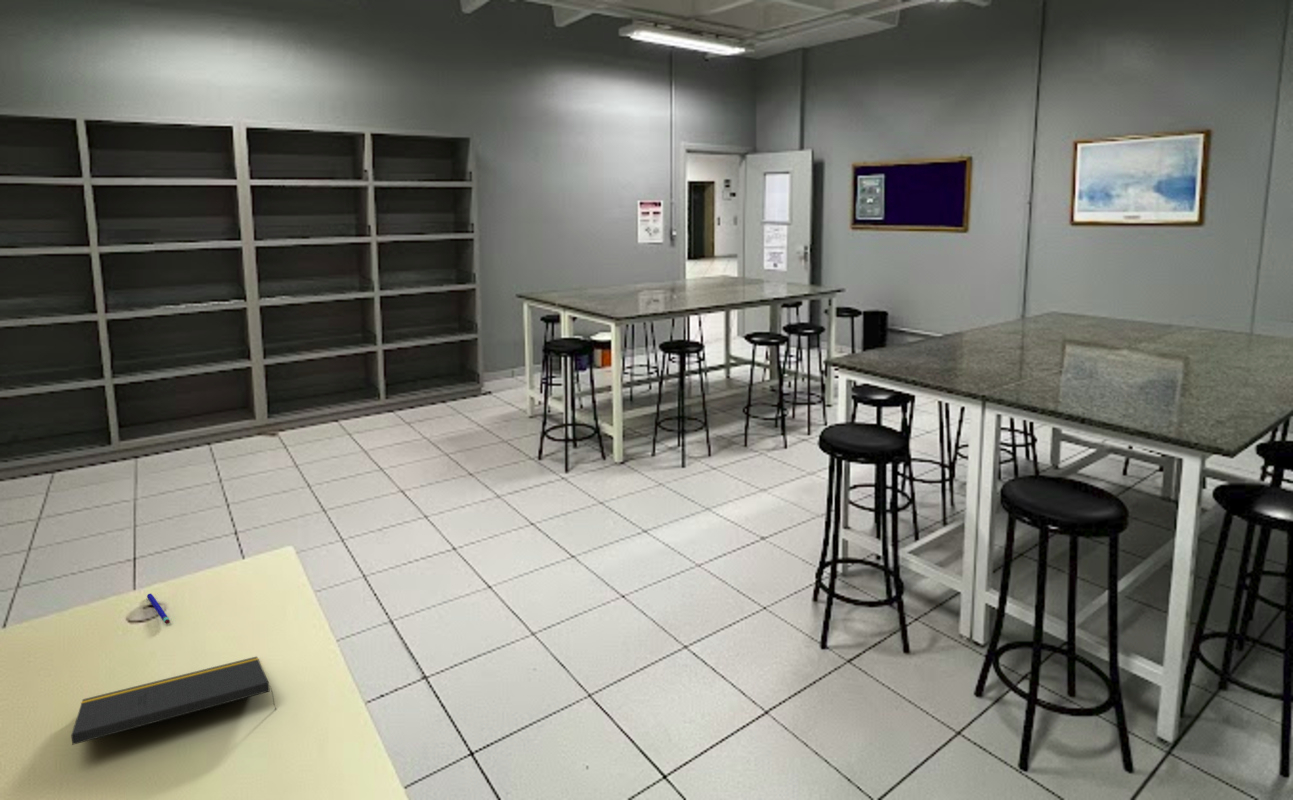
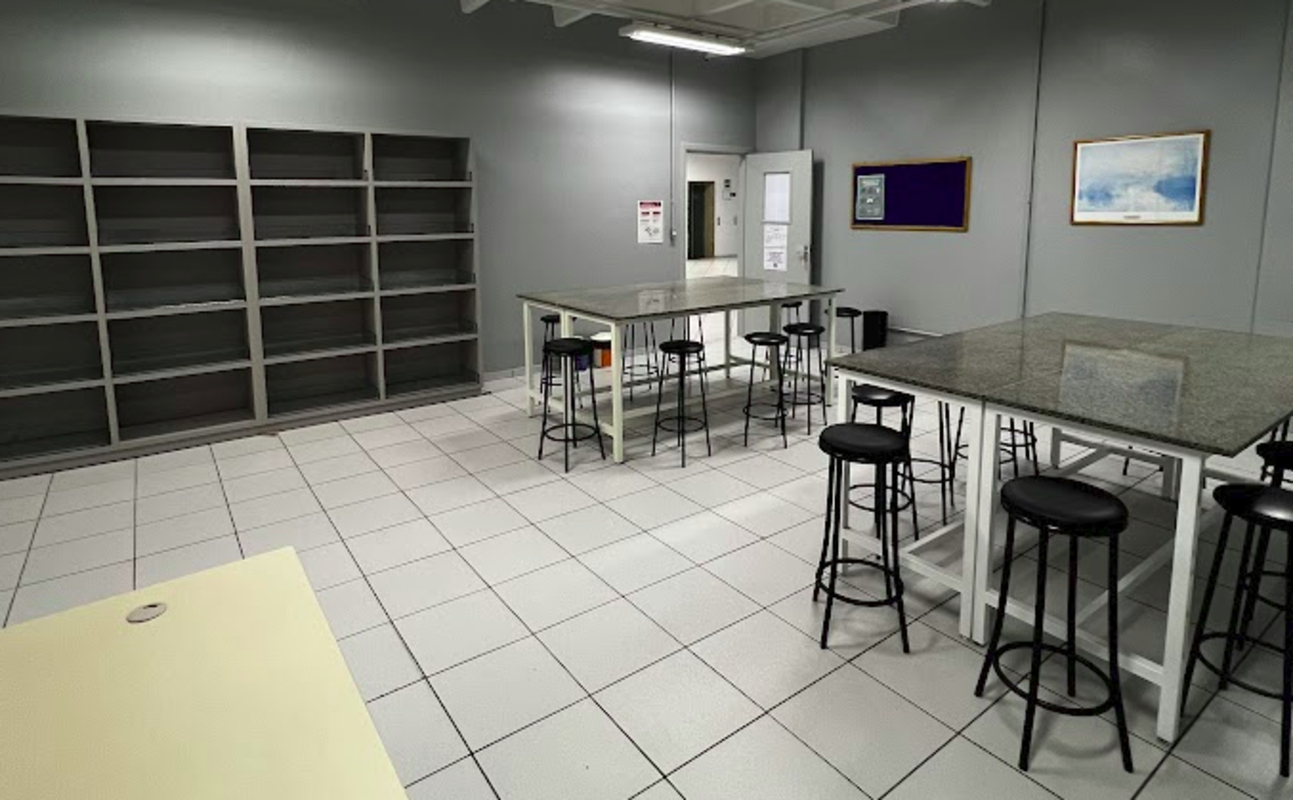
- pen (158, 608)
- notepad (175, 695)
